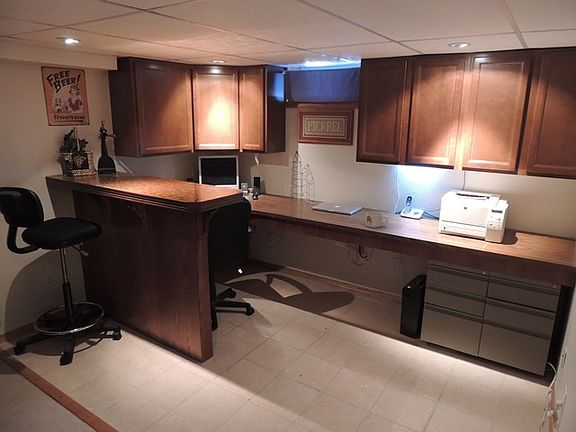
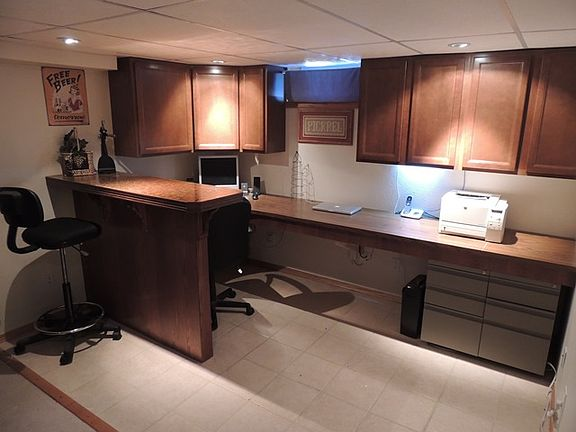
- mug (376, 220)
